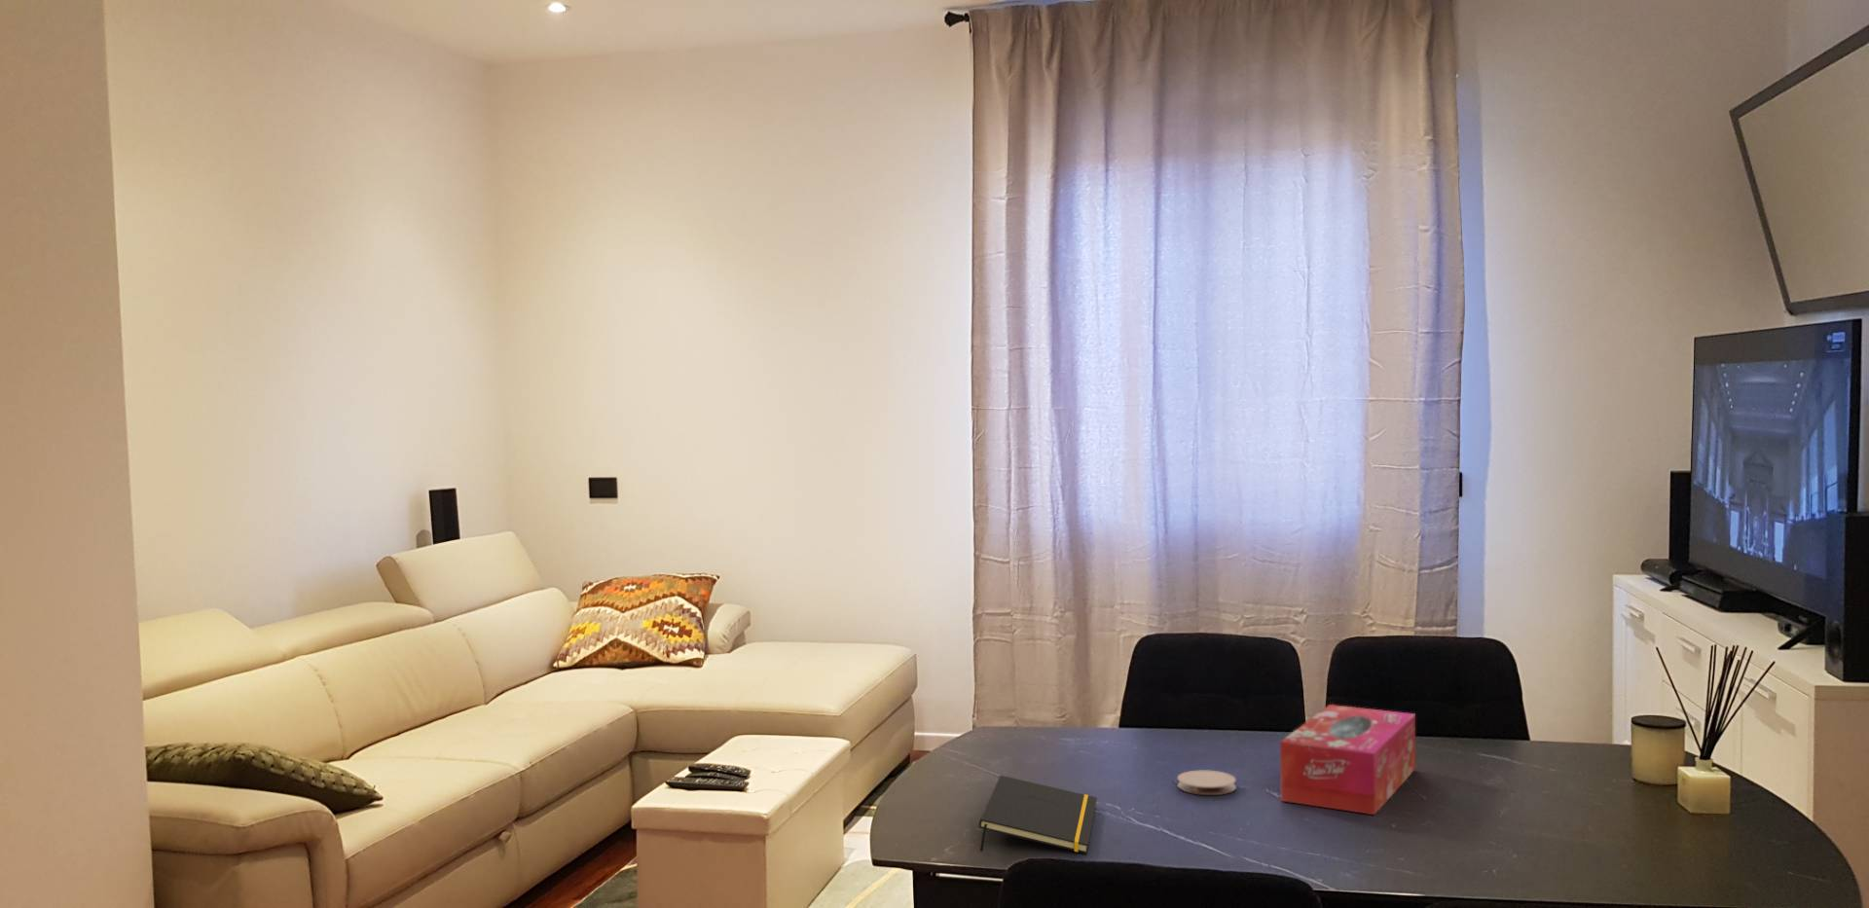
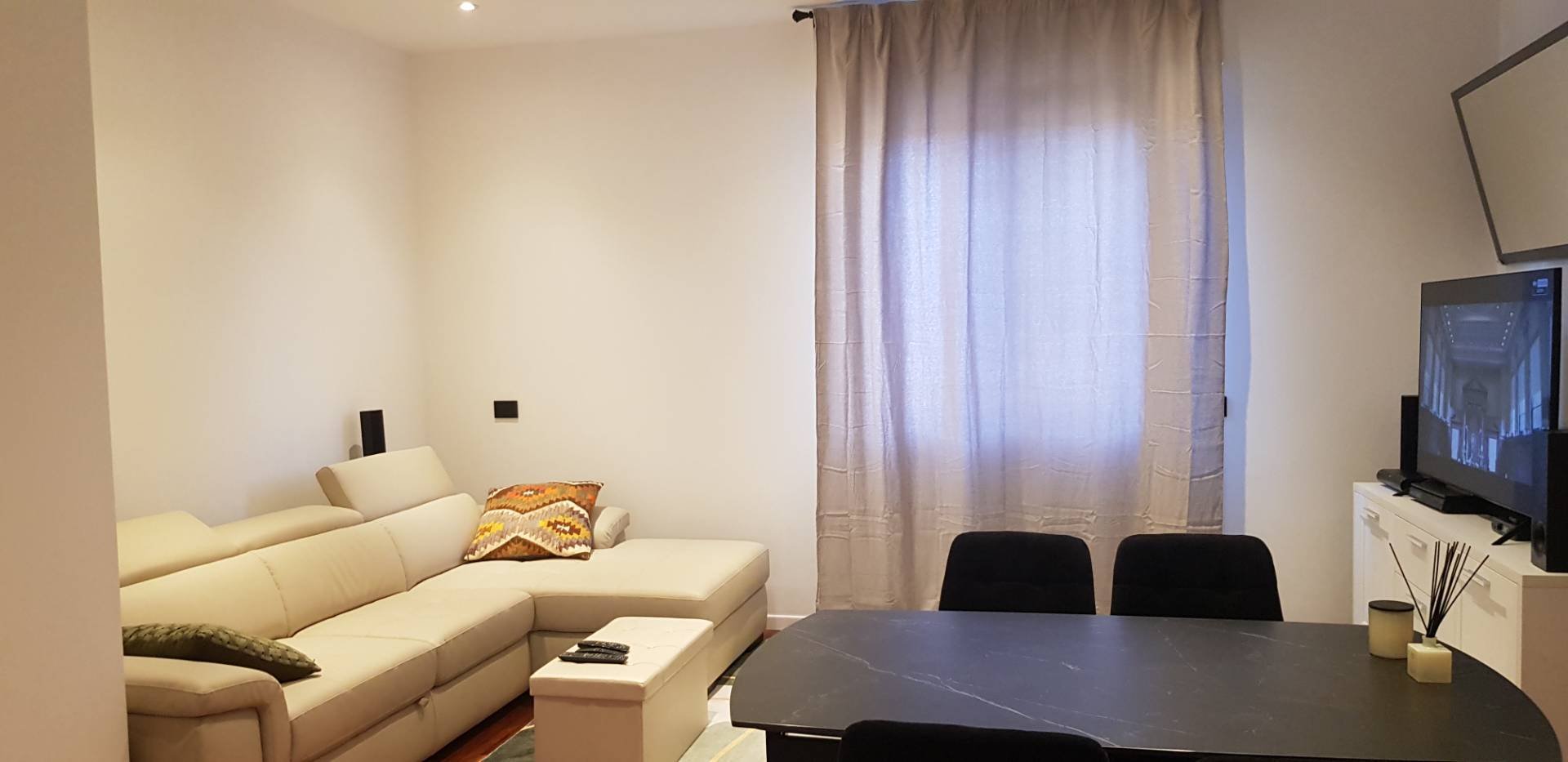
- tissue box (1350, 755)
- notepad (1041, 811)
- coaster (1206, 782)
